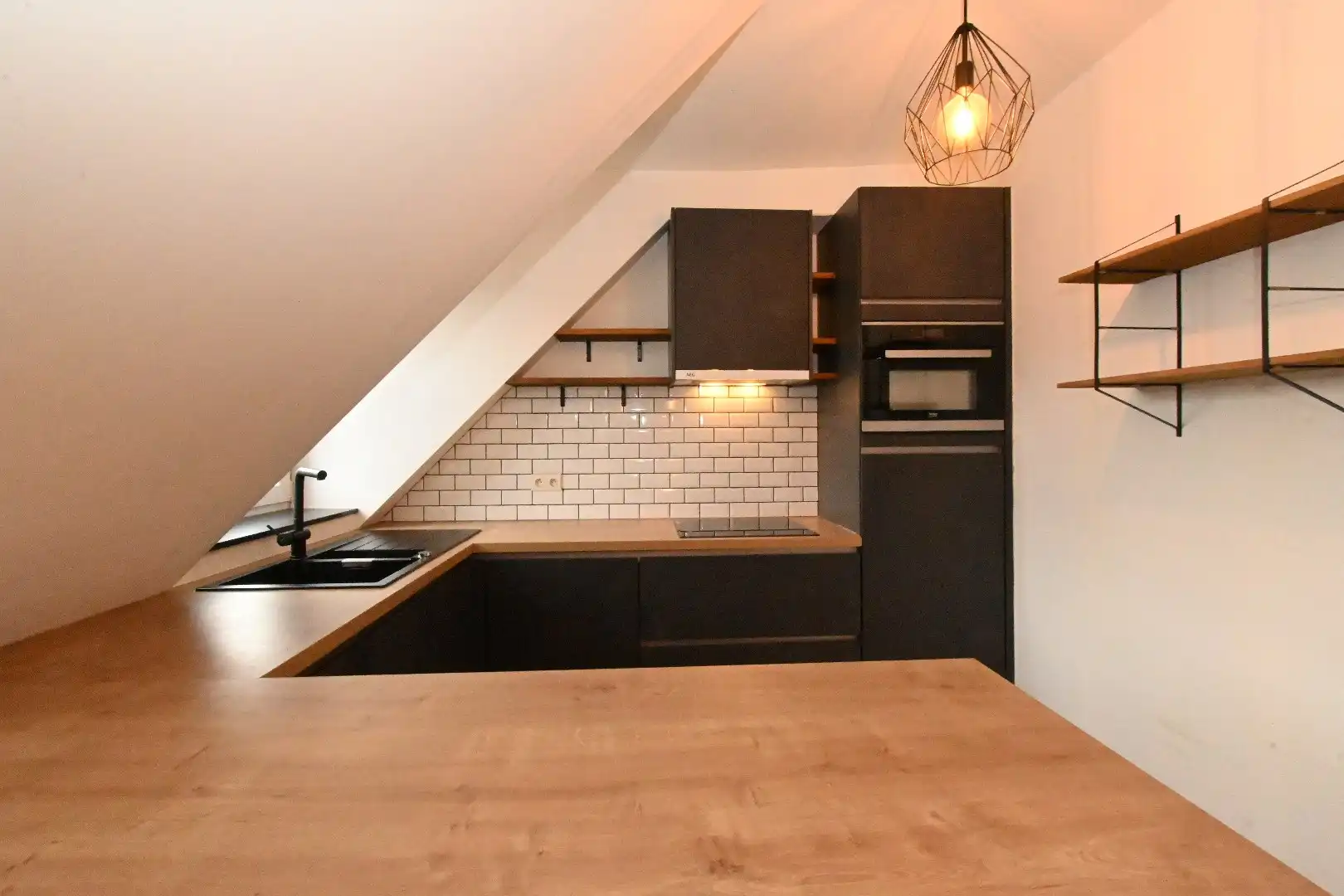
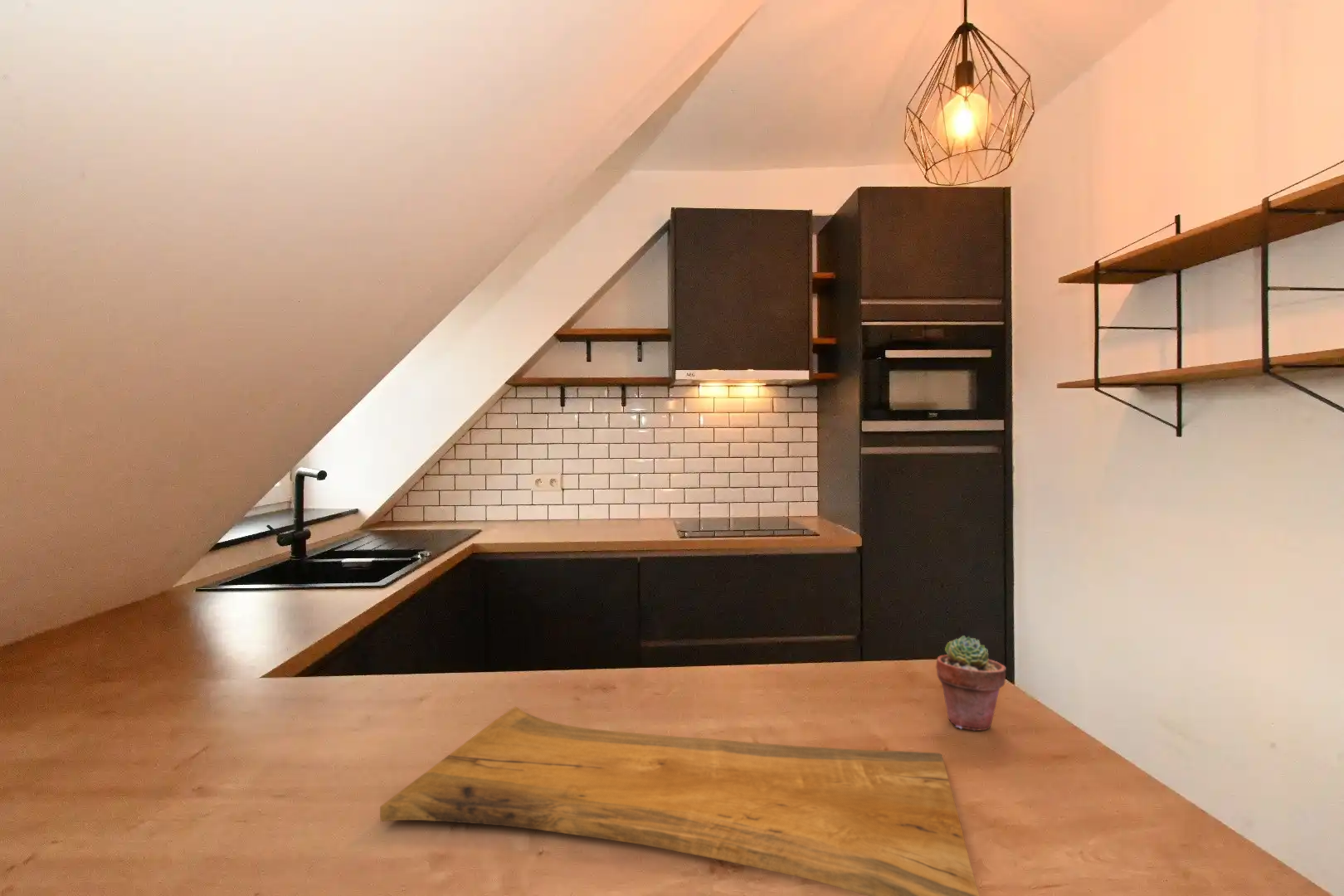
+ potted succulent (970, 679)
+ cutting board (682, 786)
